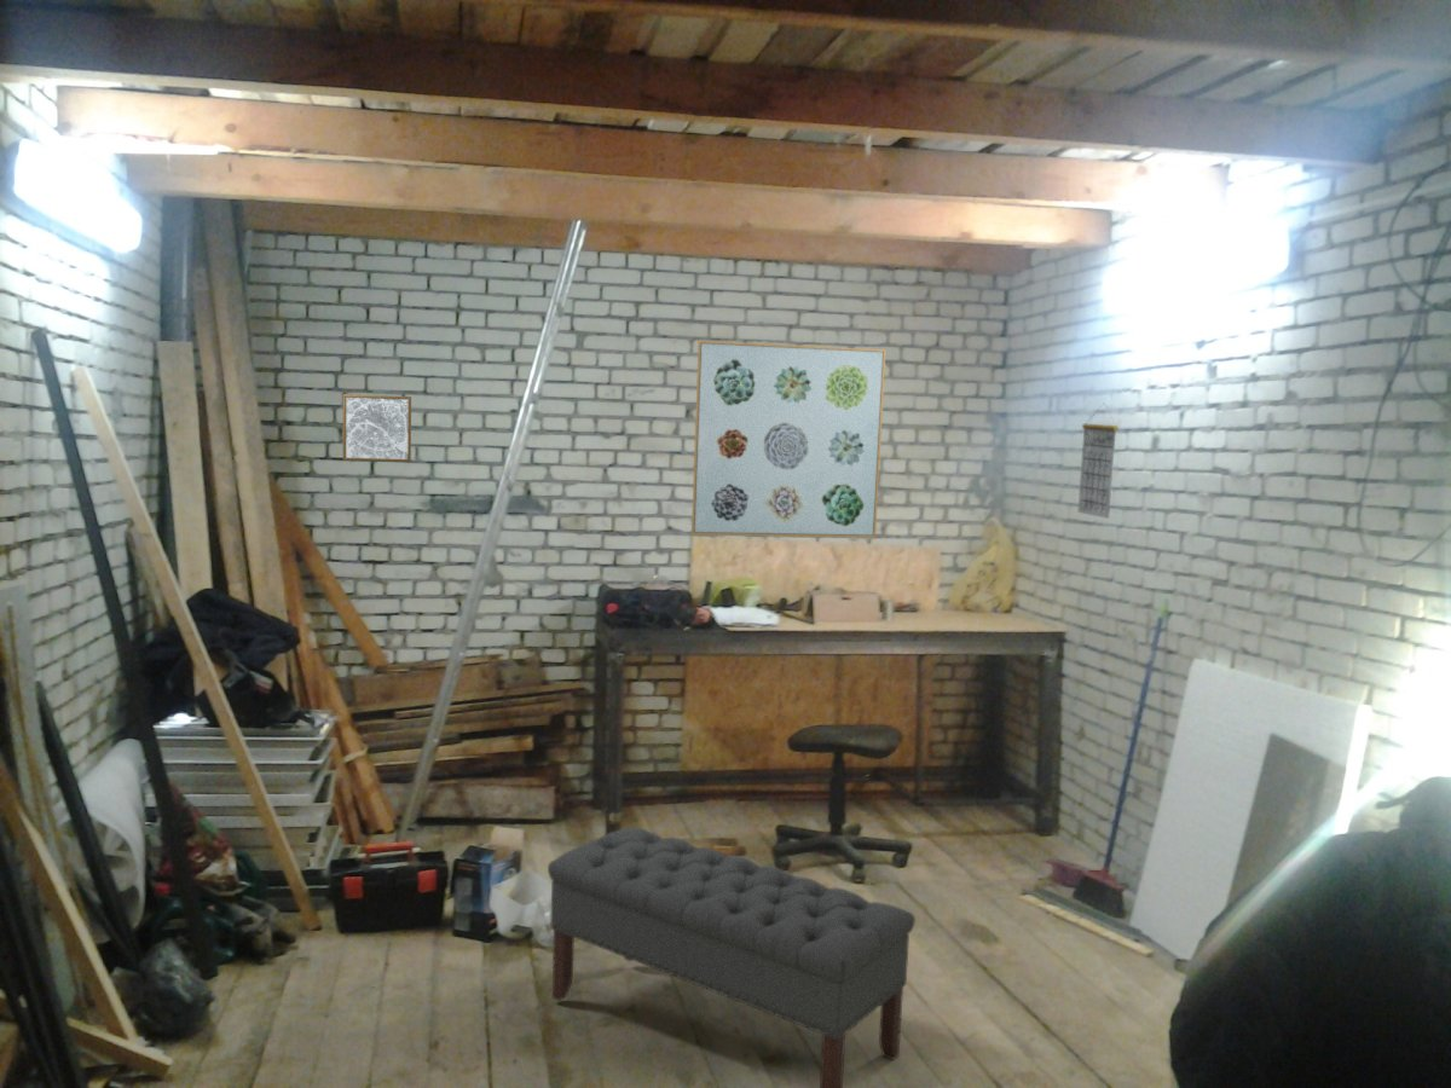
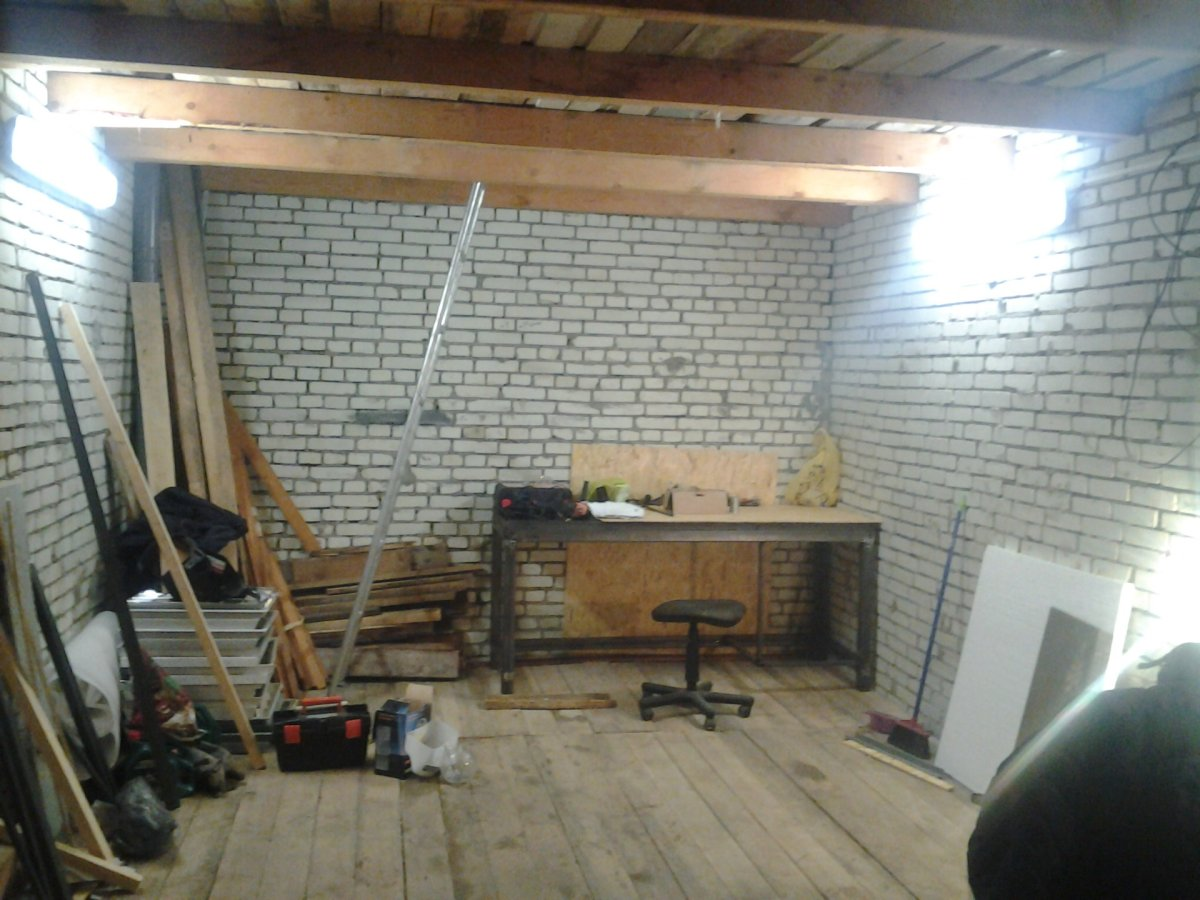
- calendar (1097, 459)
- wall art (788, 441)
- bench (722, 953)
- wall art (377, 428)
